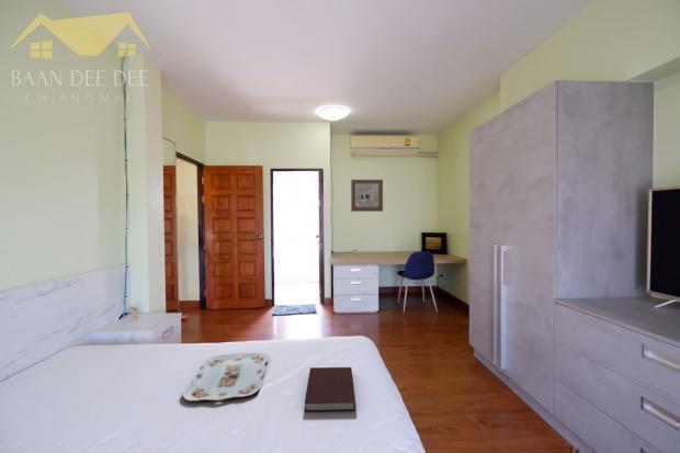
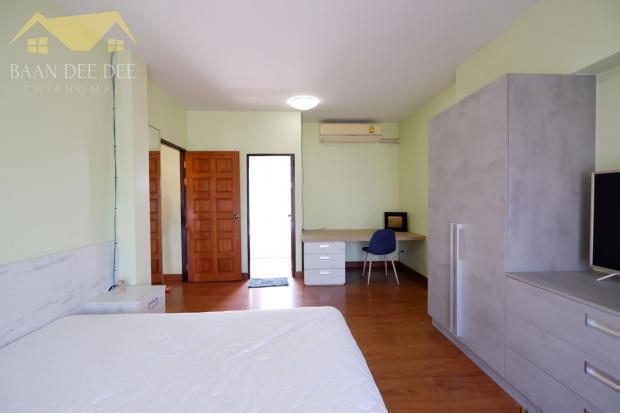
- wall art (366, 195)
- notebook (330, 386)
- serving tray (230, 374)
